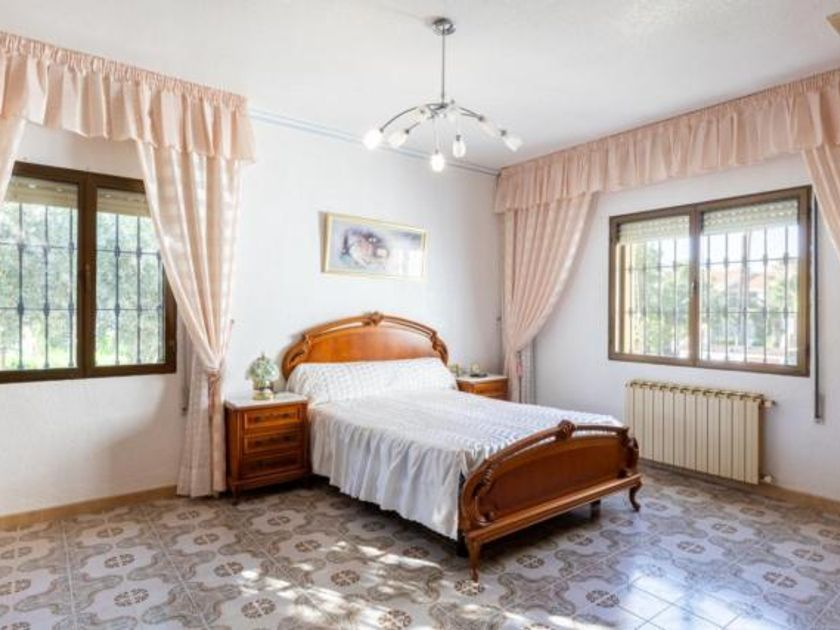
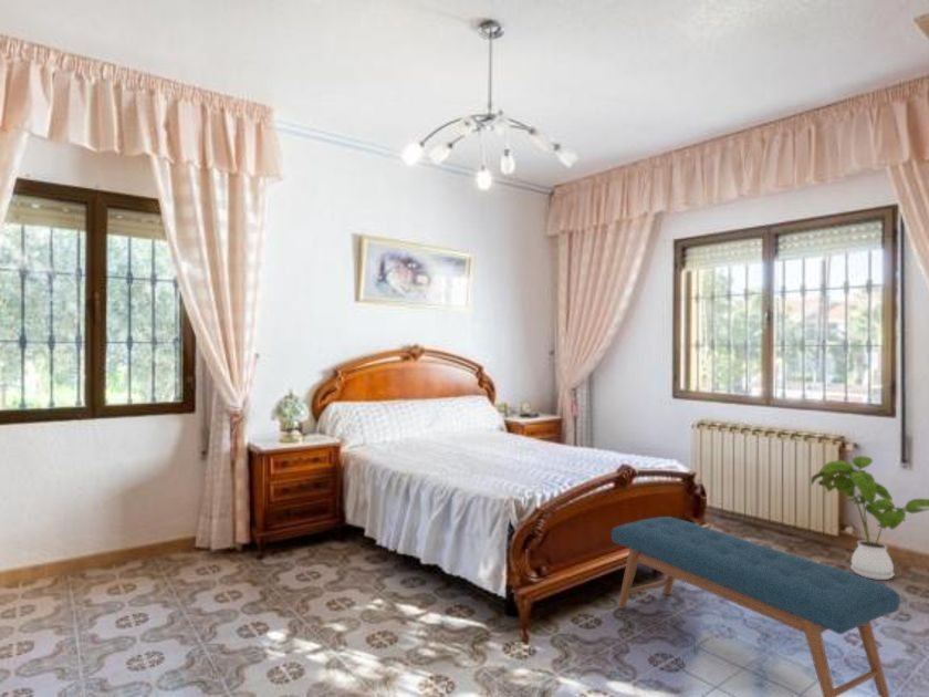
+ house plant (873, 514)
+ bench (733, 595)
